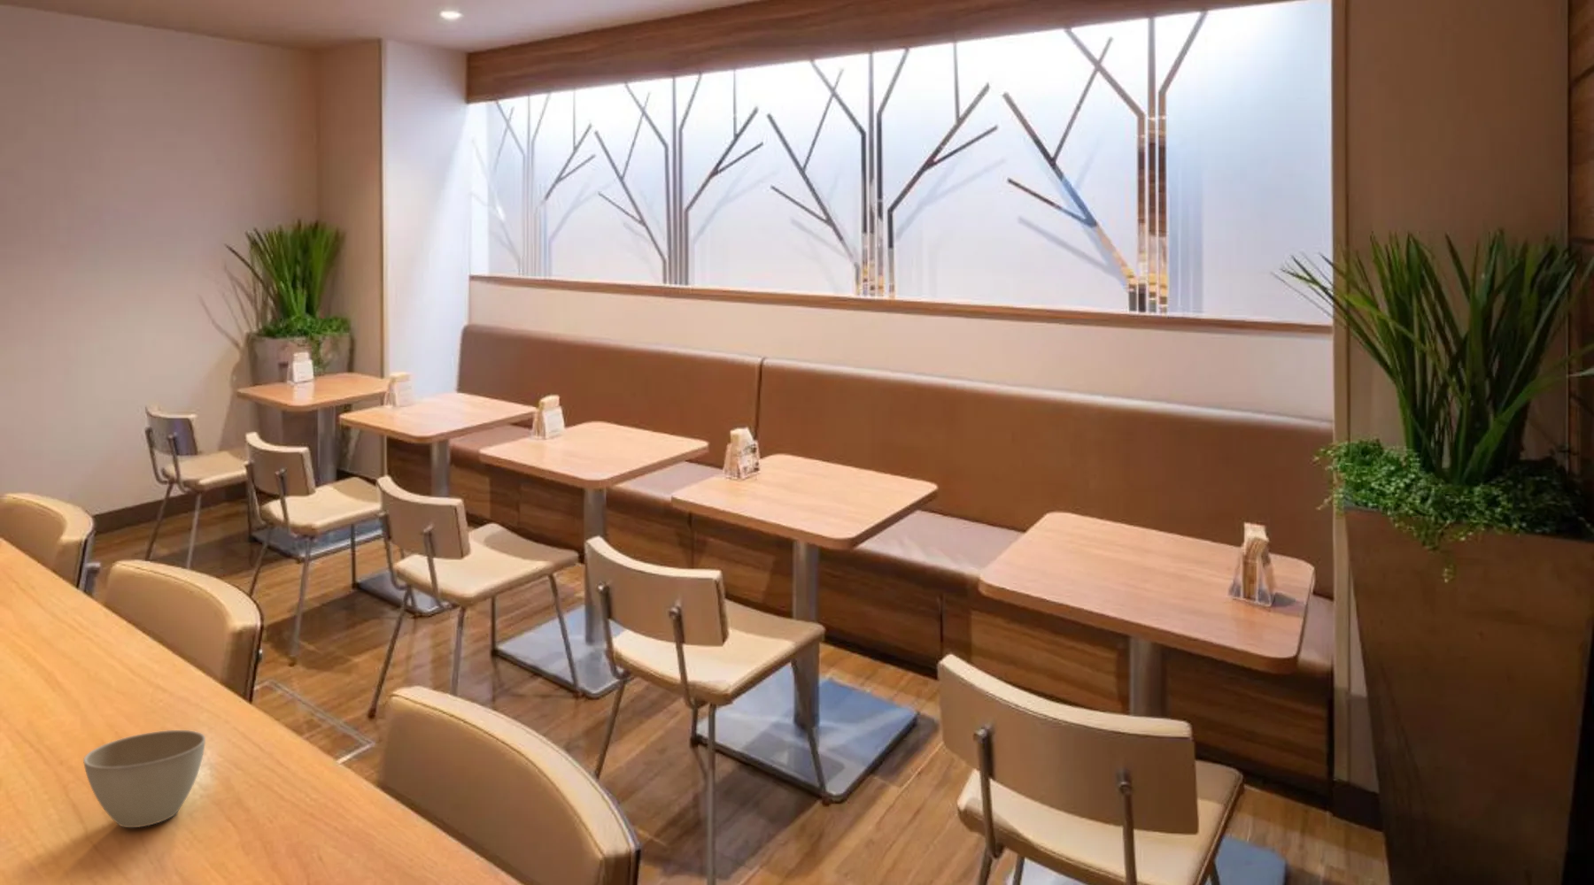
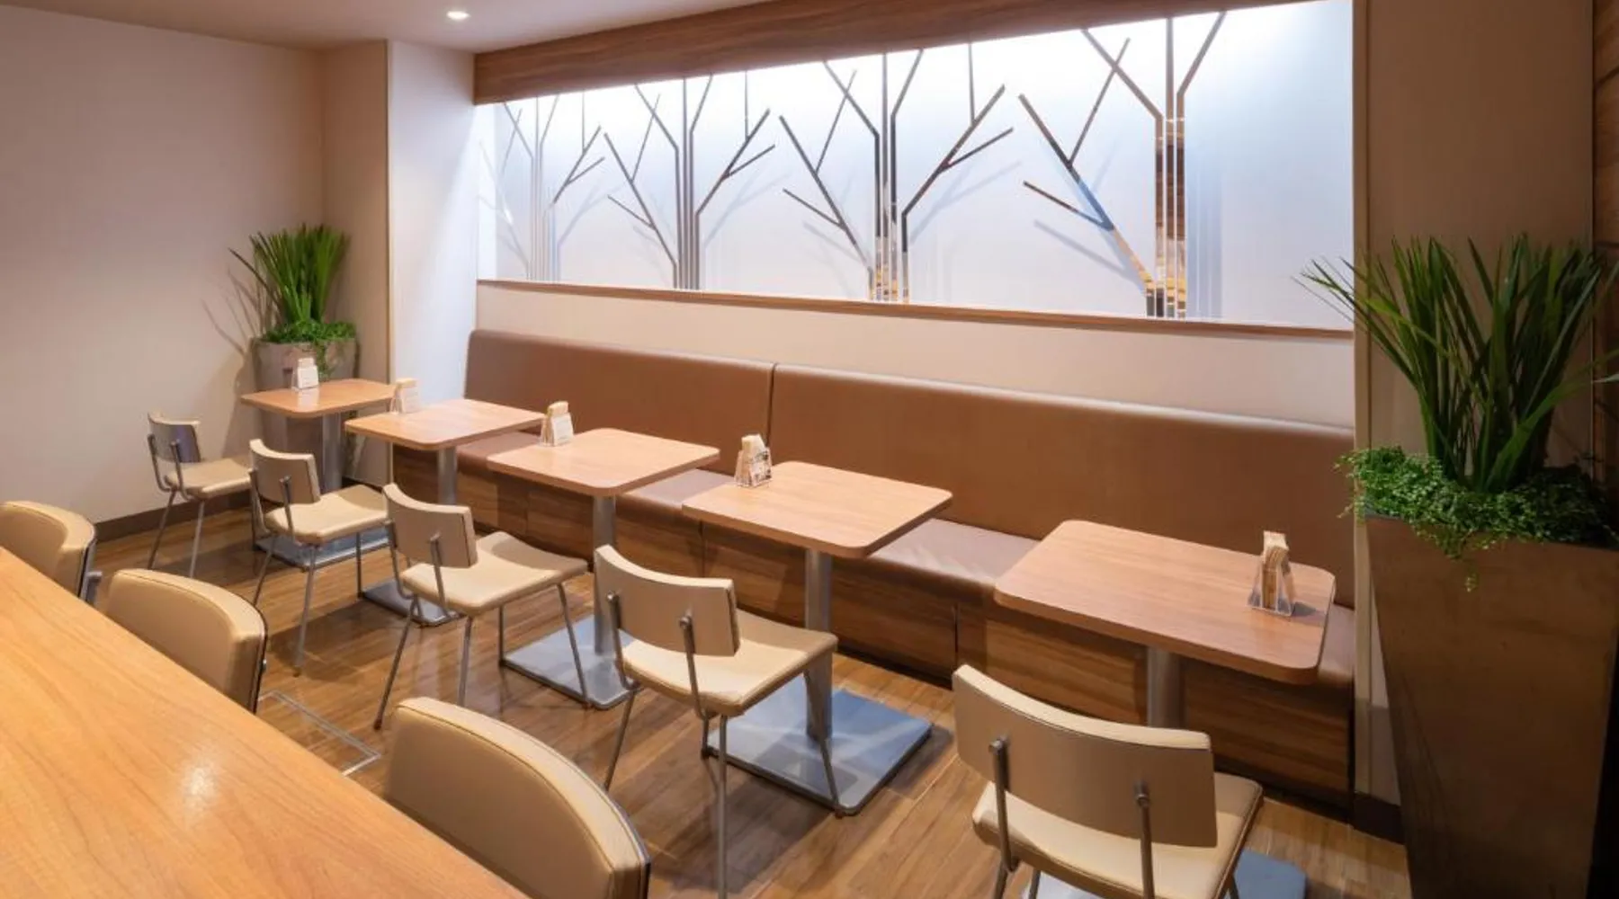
- flower pot (147, 781)
